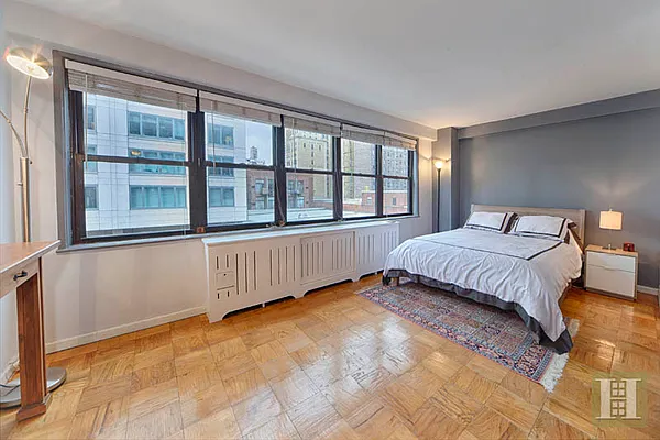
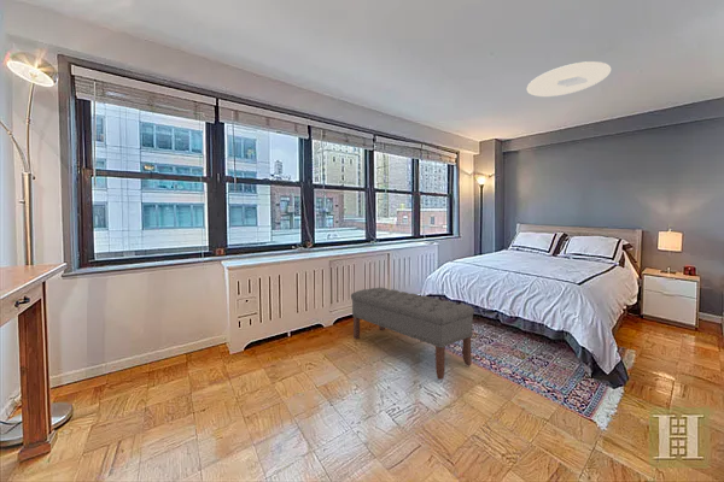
+ bench (405, 323)
+ ceiling light (566, 77)
